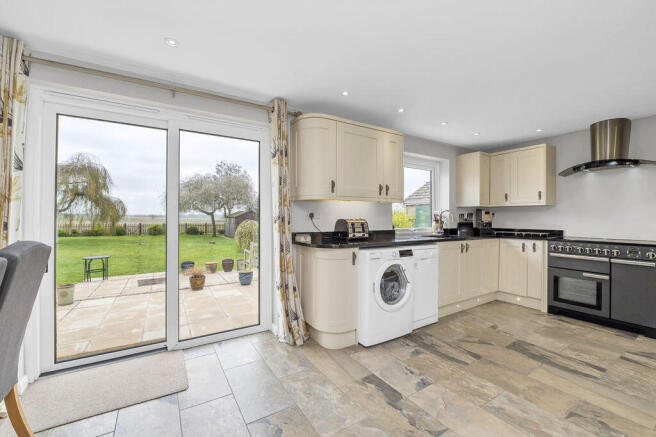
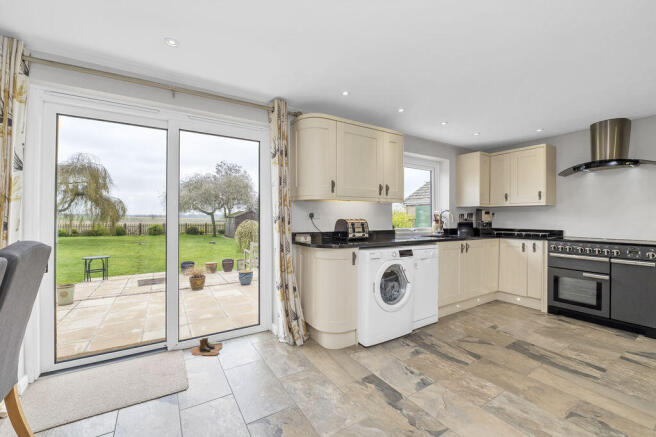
+ boots (207, 344)
